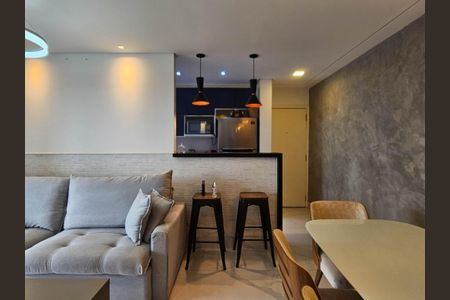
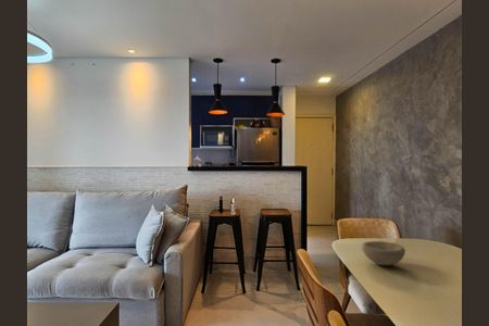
+ bowl (383, 254)
